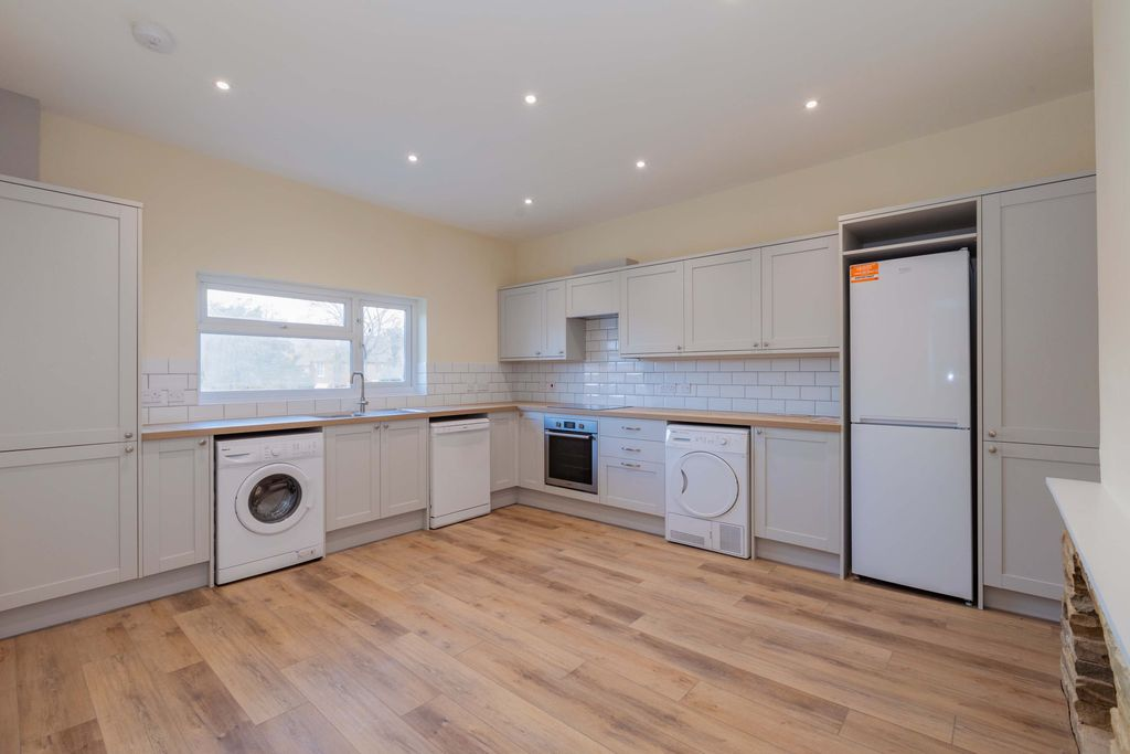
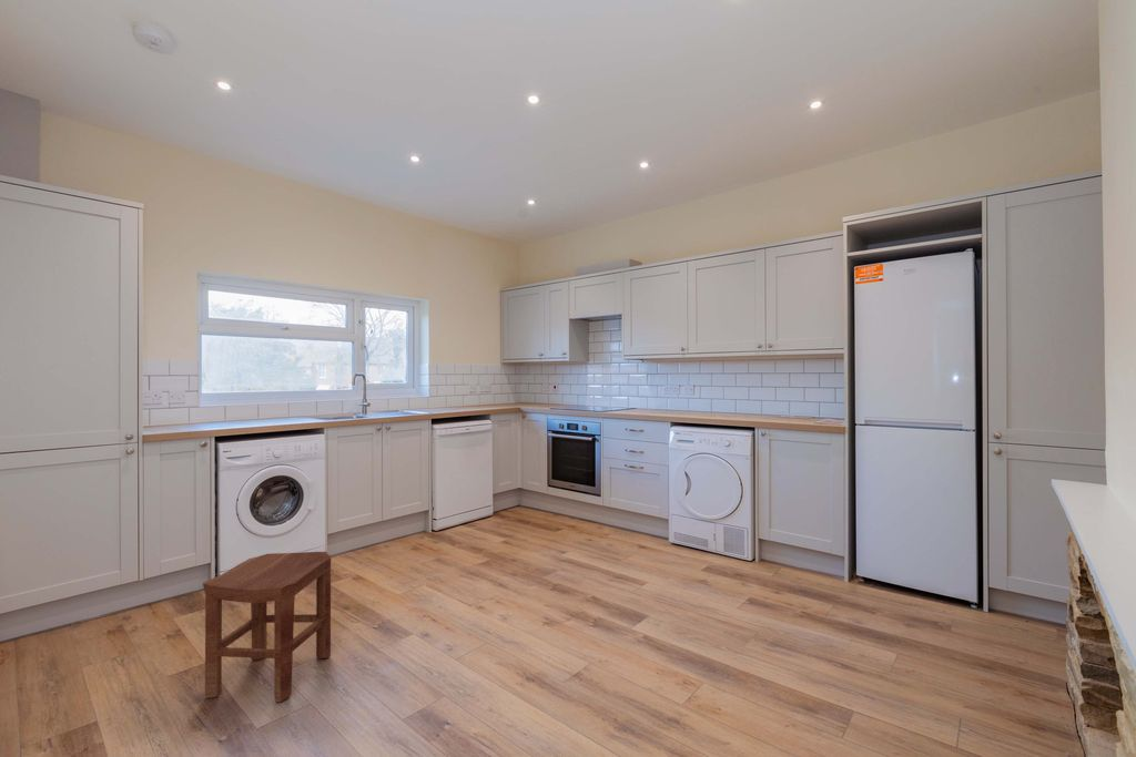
+ stool (271, 620)
